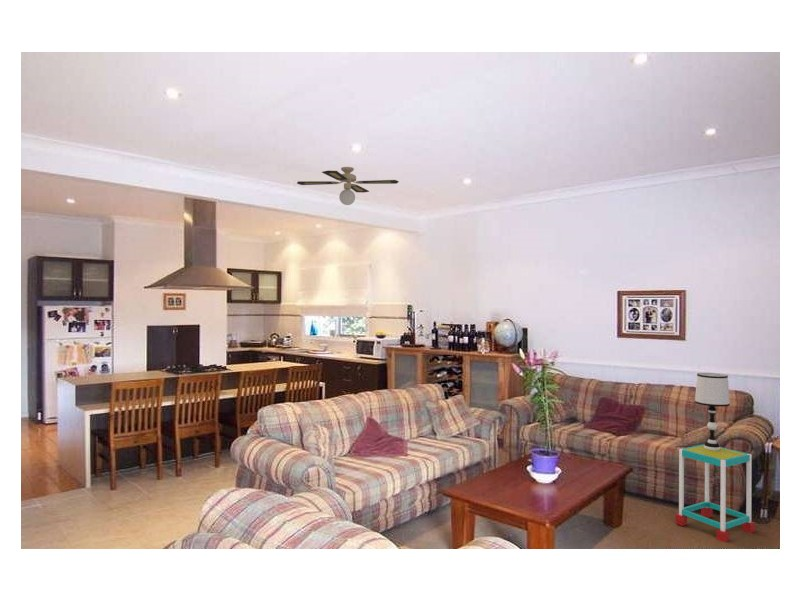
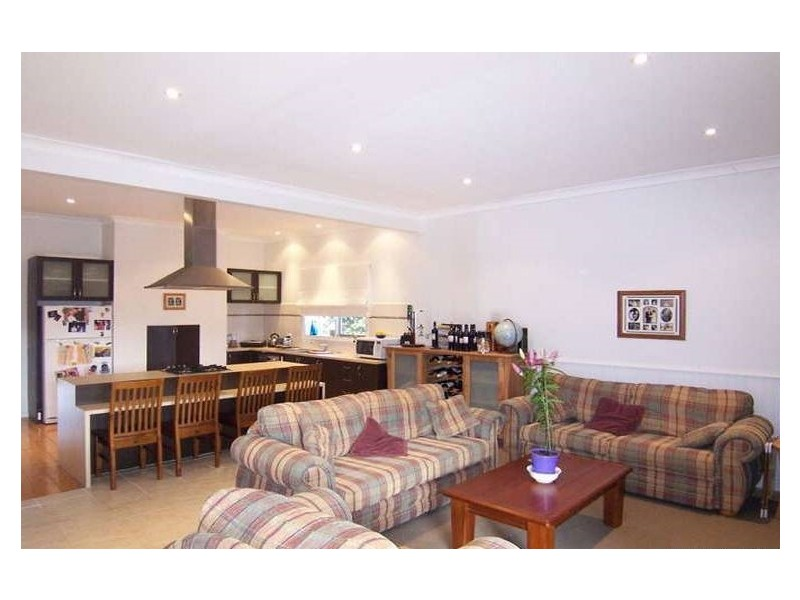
- side table (708, 489)
- table lamp (712, 411)
- ceiling fan (347, 186)
